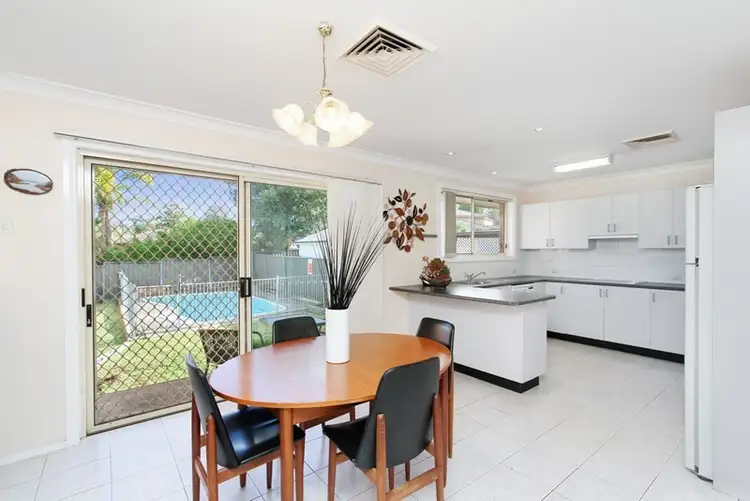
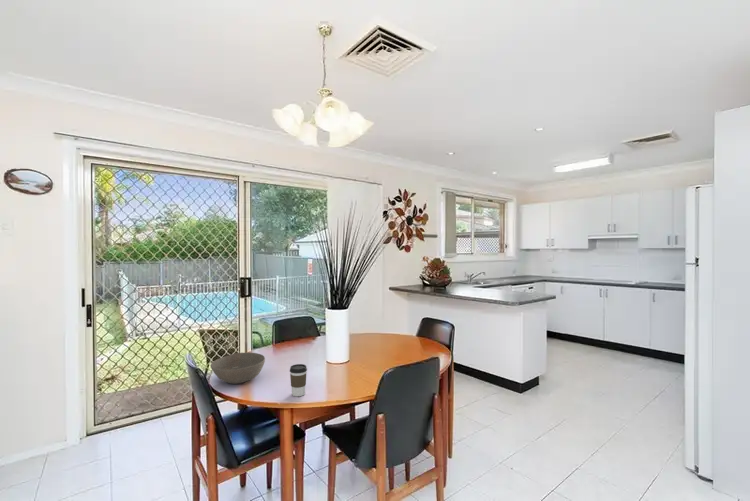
+ coffee cup (298, 380)
+ bowl (238, 369)
